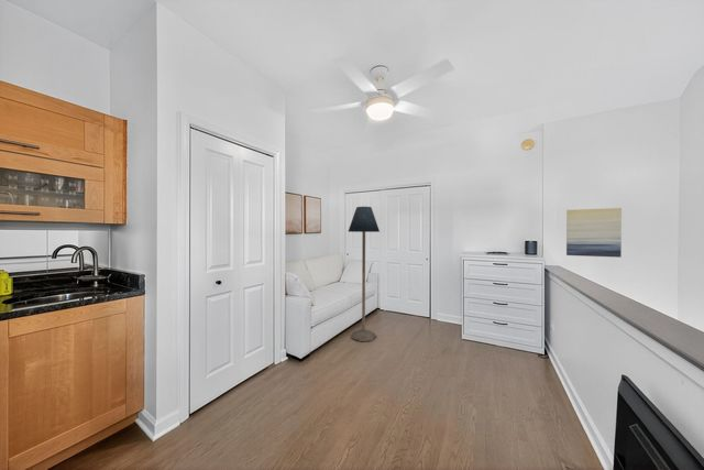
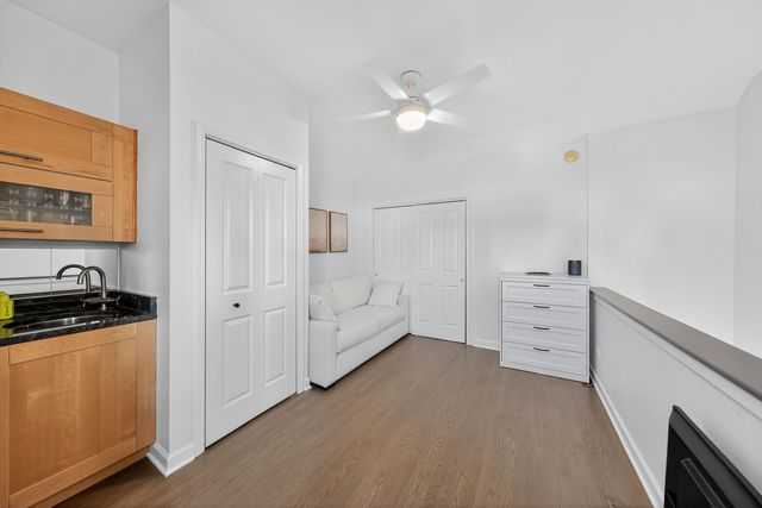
- wall art (592, 232)
- floor lamp (363, 271)
